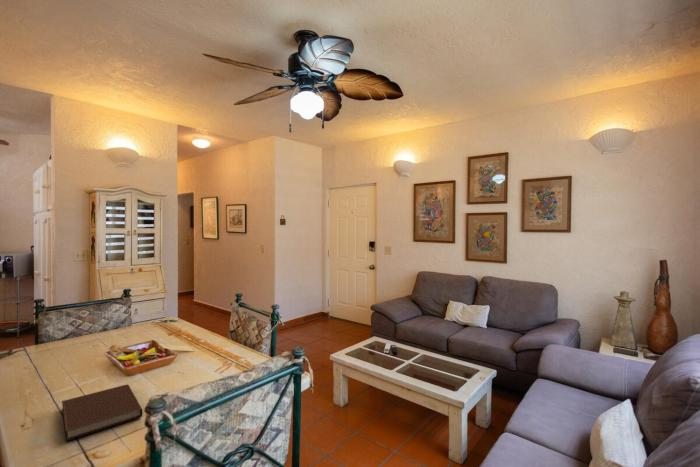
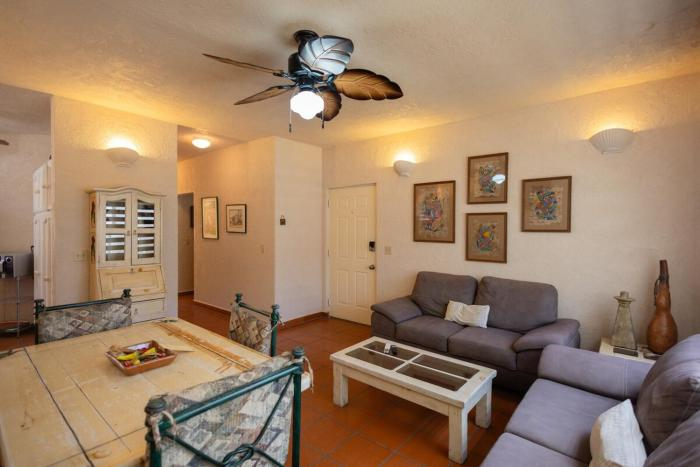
- notebook (101, 408)
